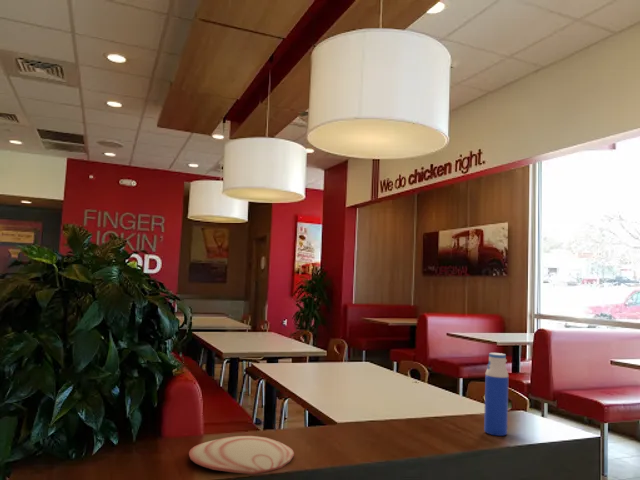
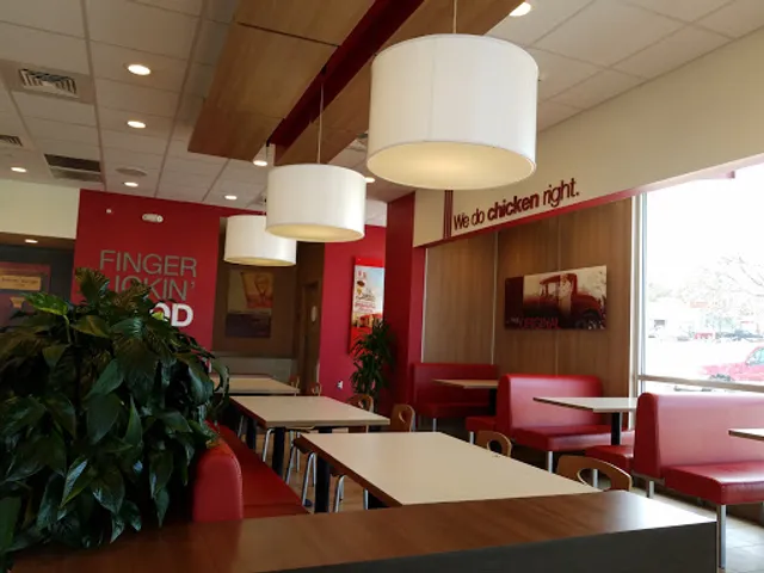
- water bottle (496, 393)
- plate (241, 448)
